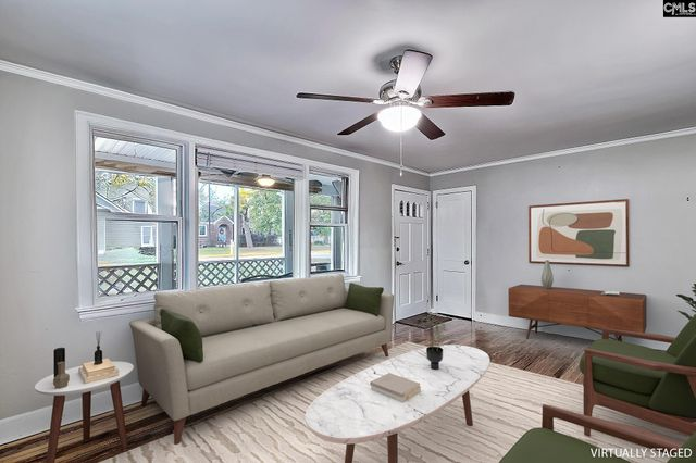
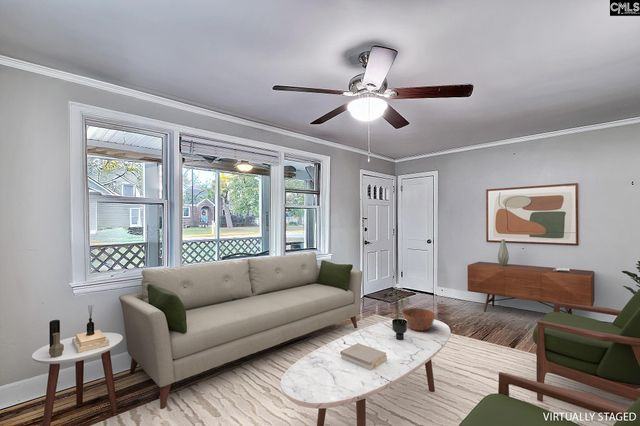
+ bowl (418, 320)
